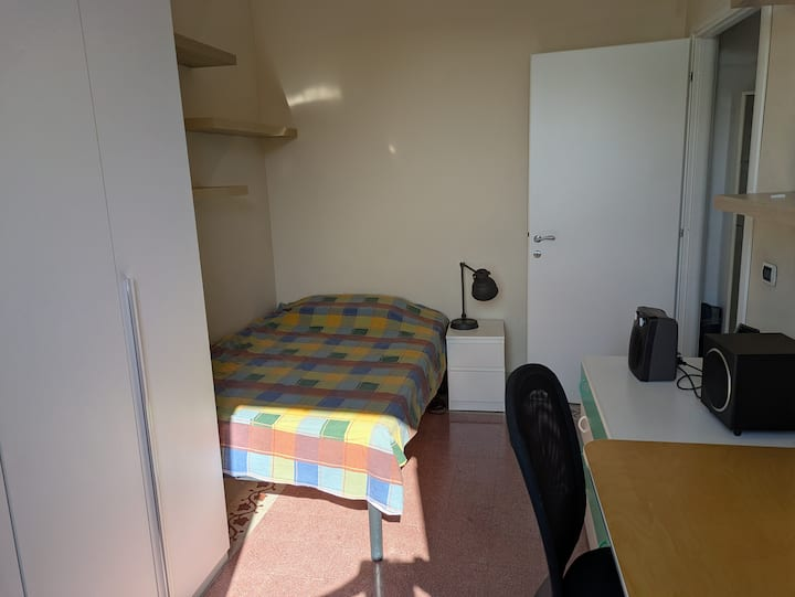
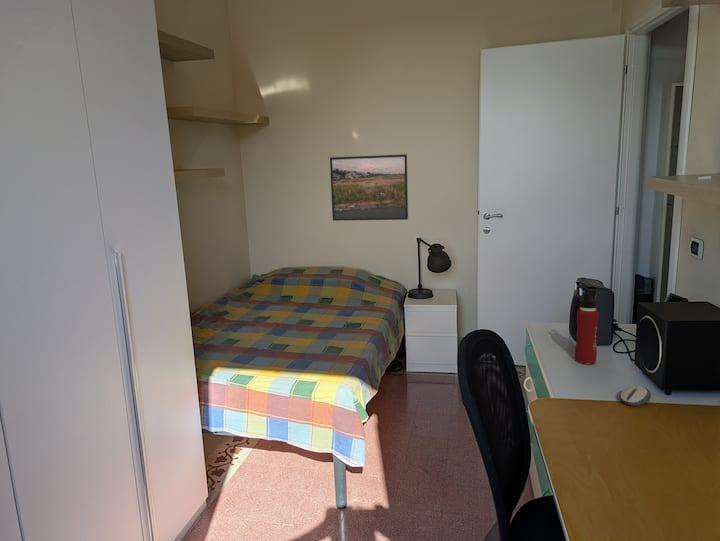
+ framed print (368, 188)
+ computer mouse (635, 394)
+ water bottle (587, 326)
